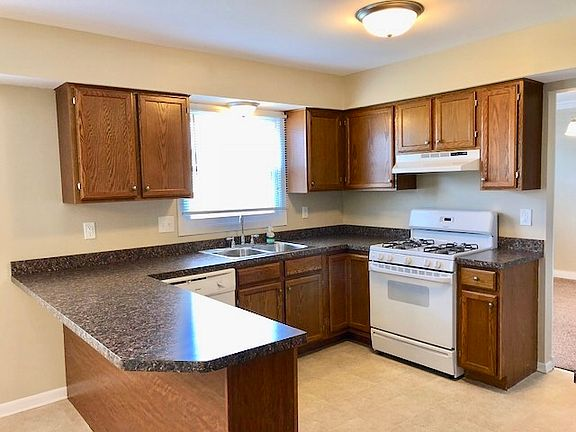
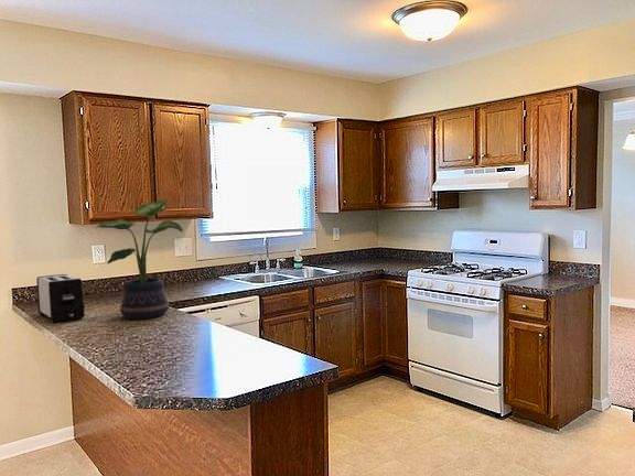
+ toaster (60, 296)
+ potted plant (146, 256)
